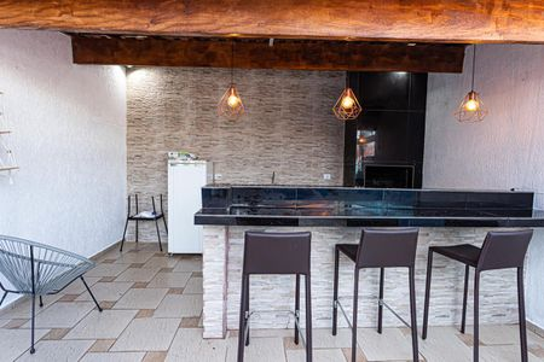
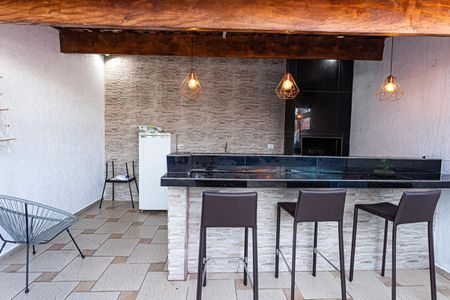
+ terrarium (384, 161)
